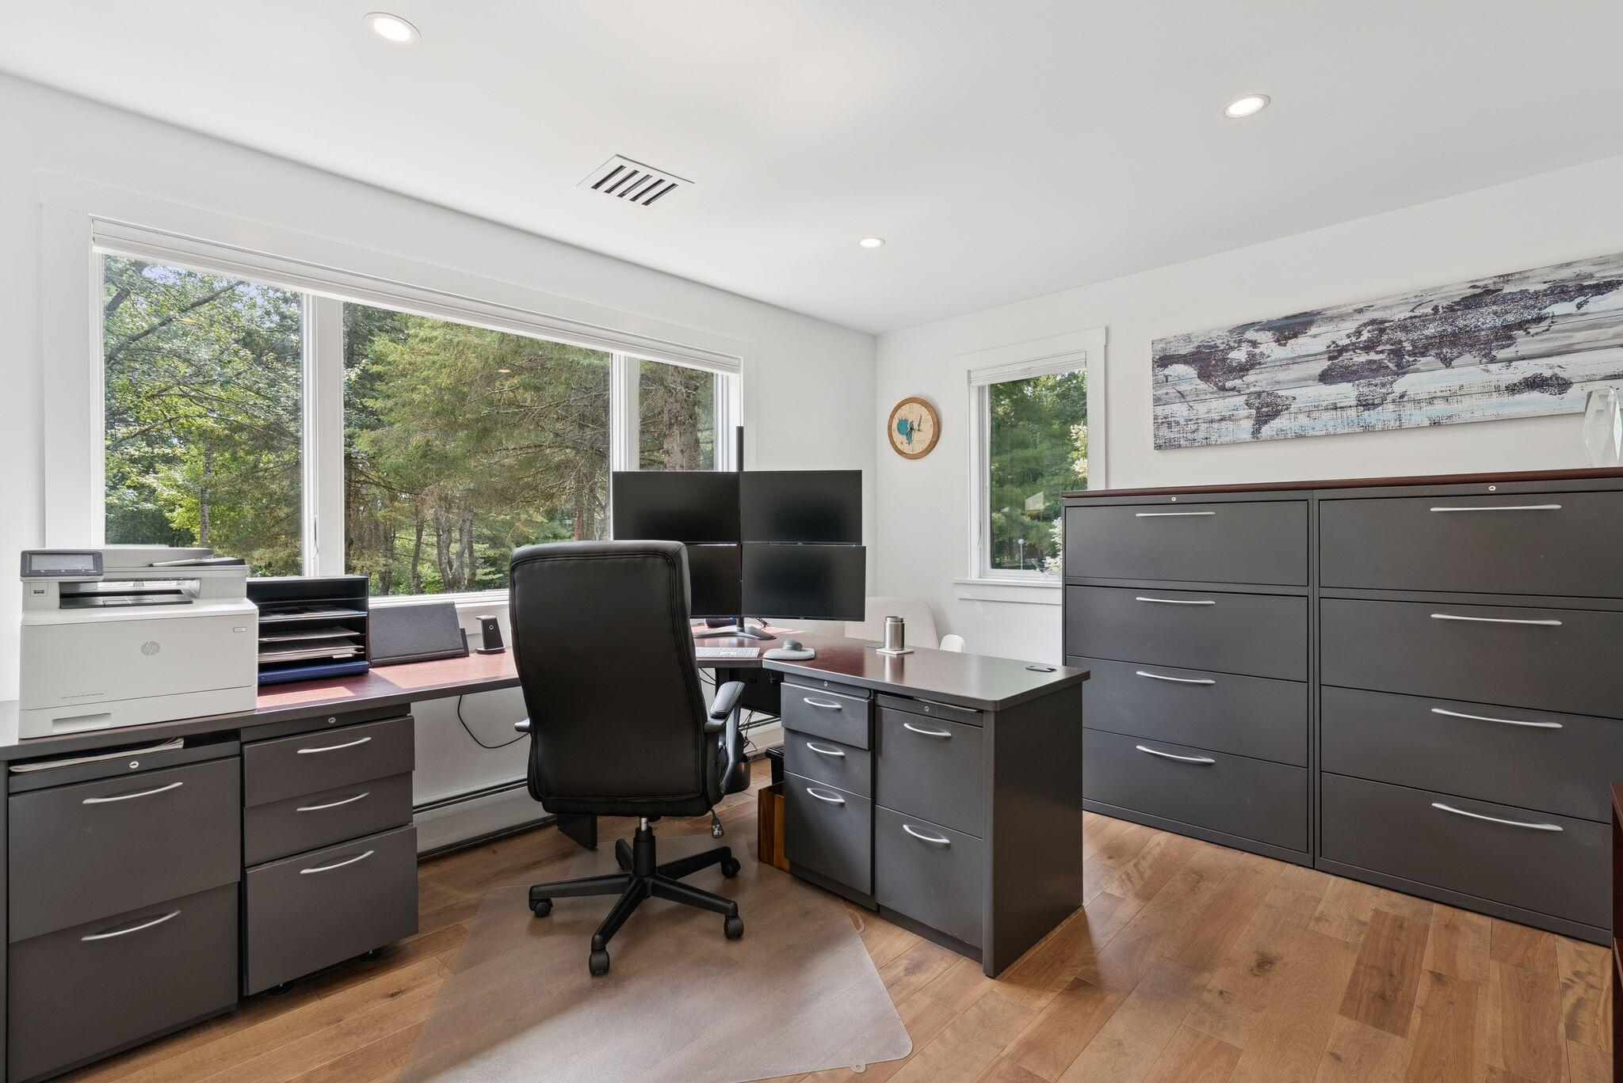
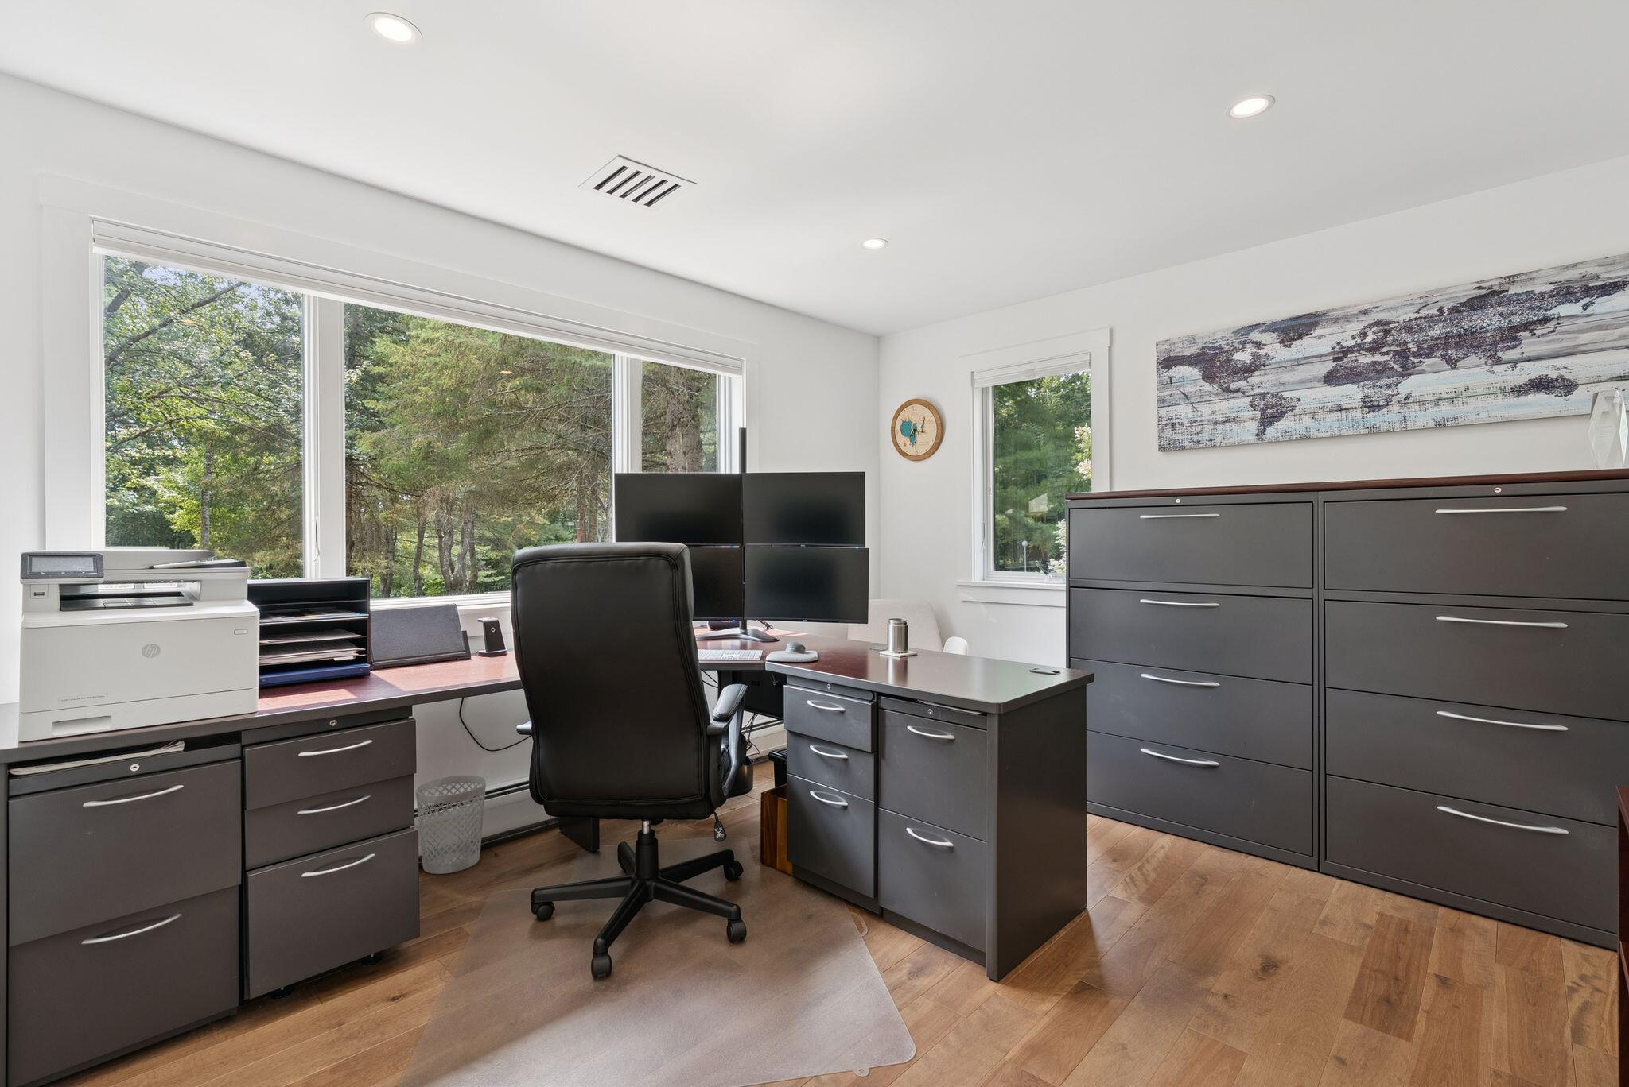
+ wastebasket (452, 824)
